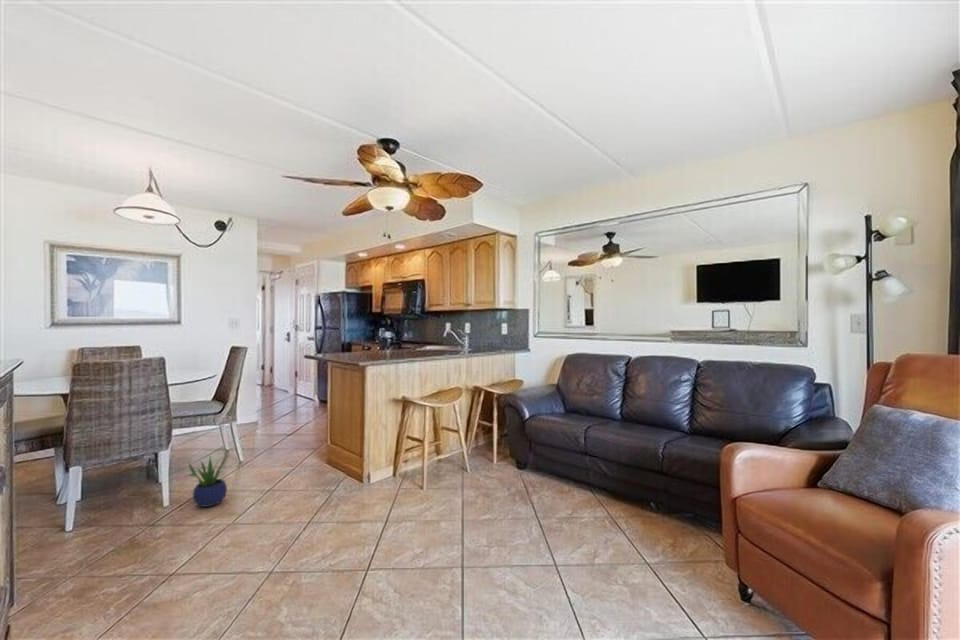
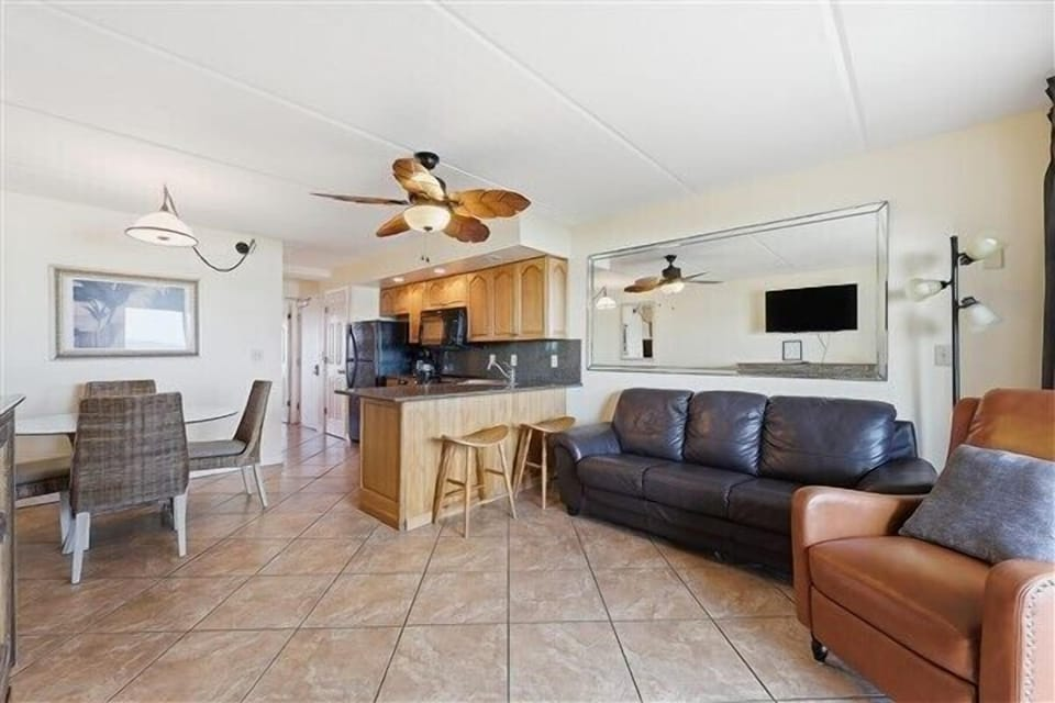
- potted plant (209, 481)
